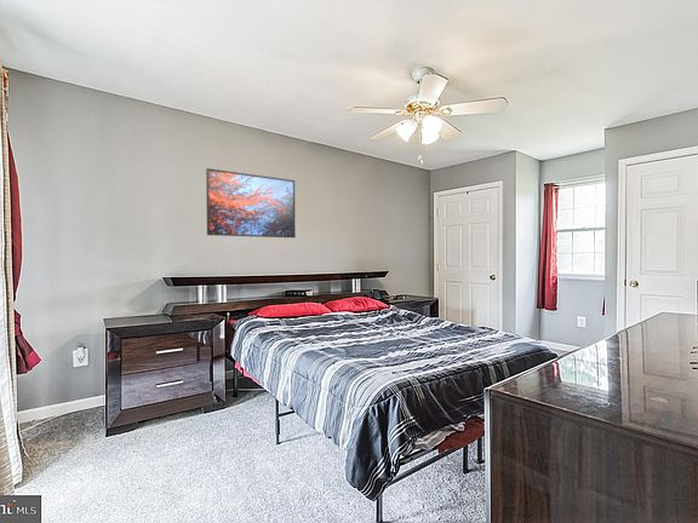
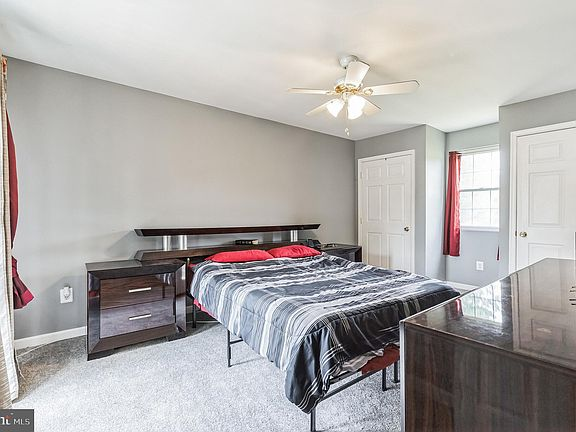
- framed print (253, 206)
